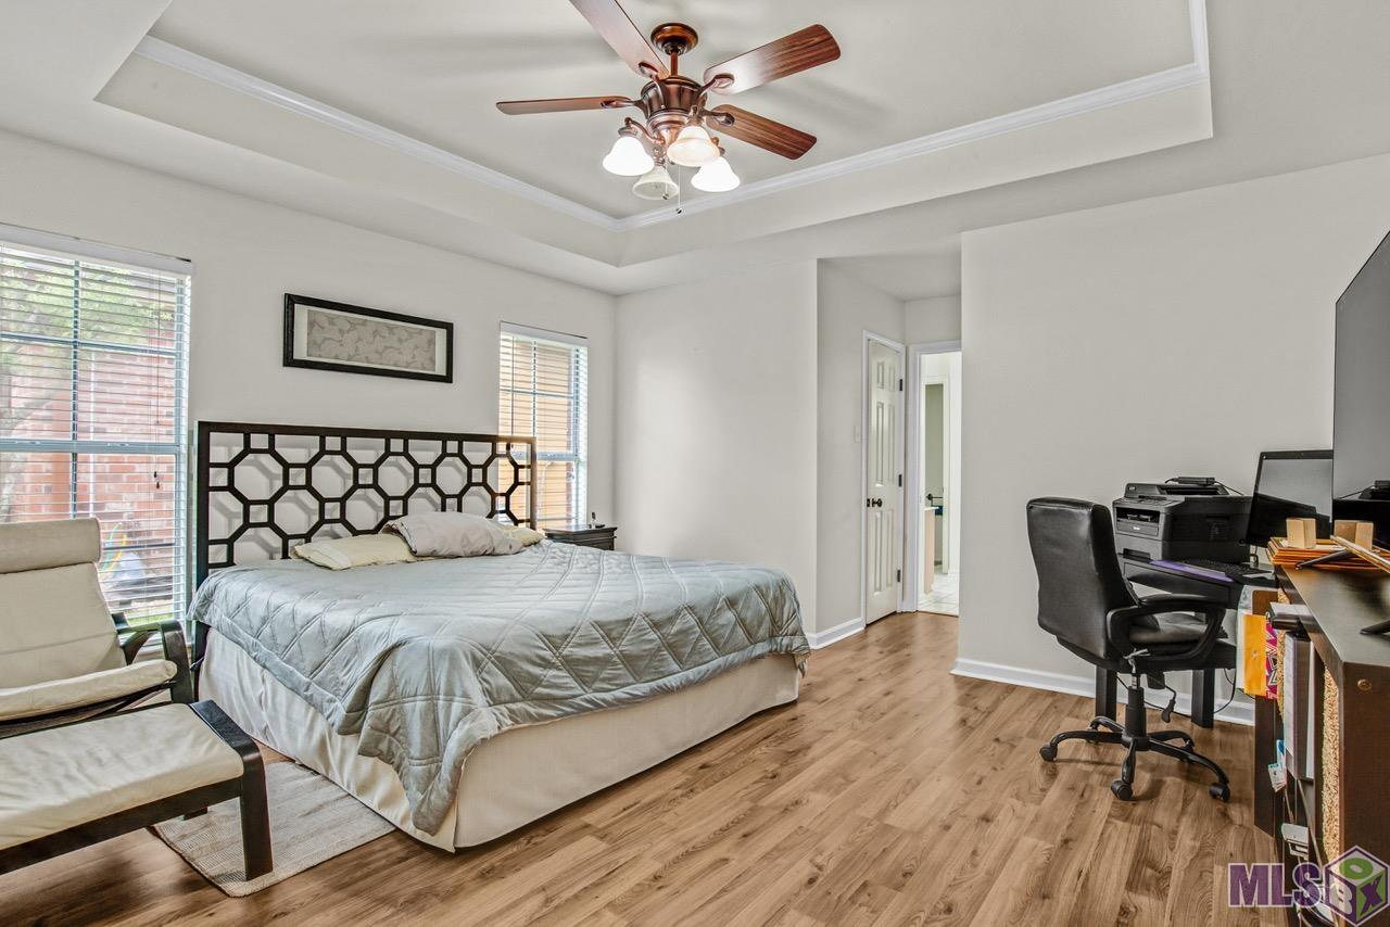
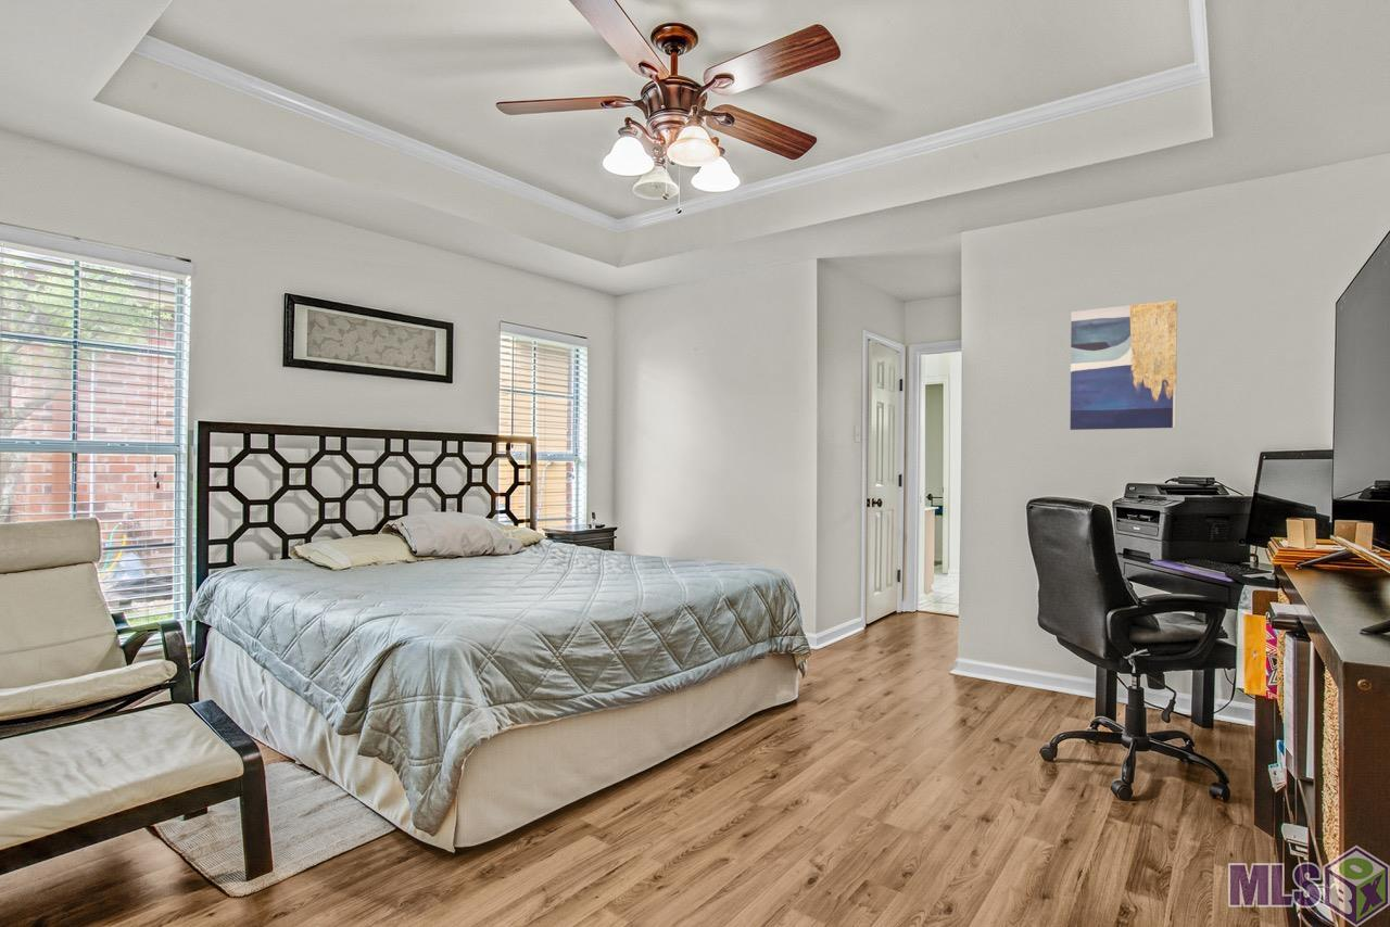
+ wall art (1121, 367)
